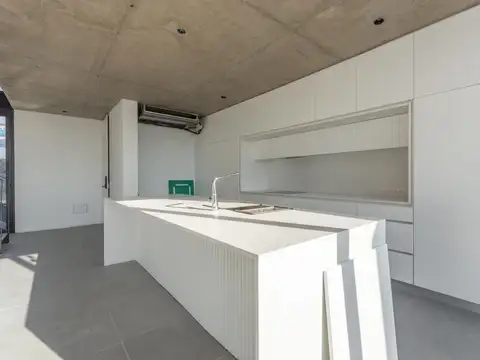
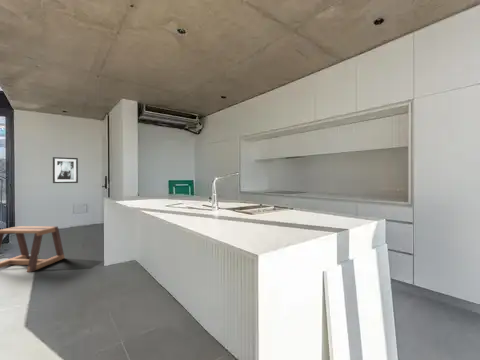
+ stool (26, 246)
+ wall art (65, 170)
